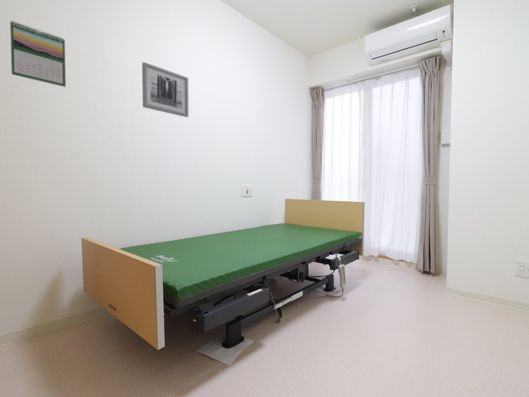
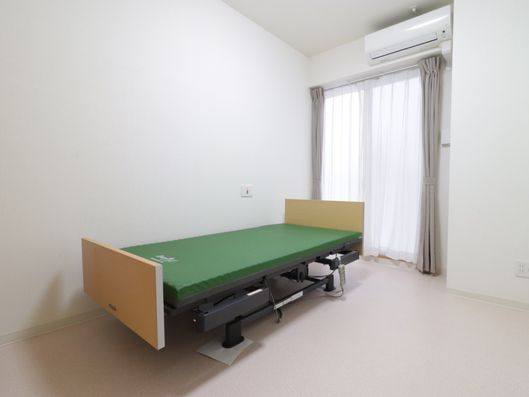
- wall art (166, 91)
- calendar (39, 55)
